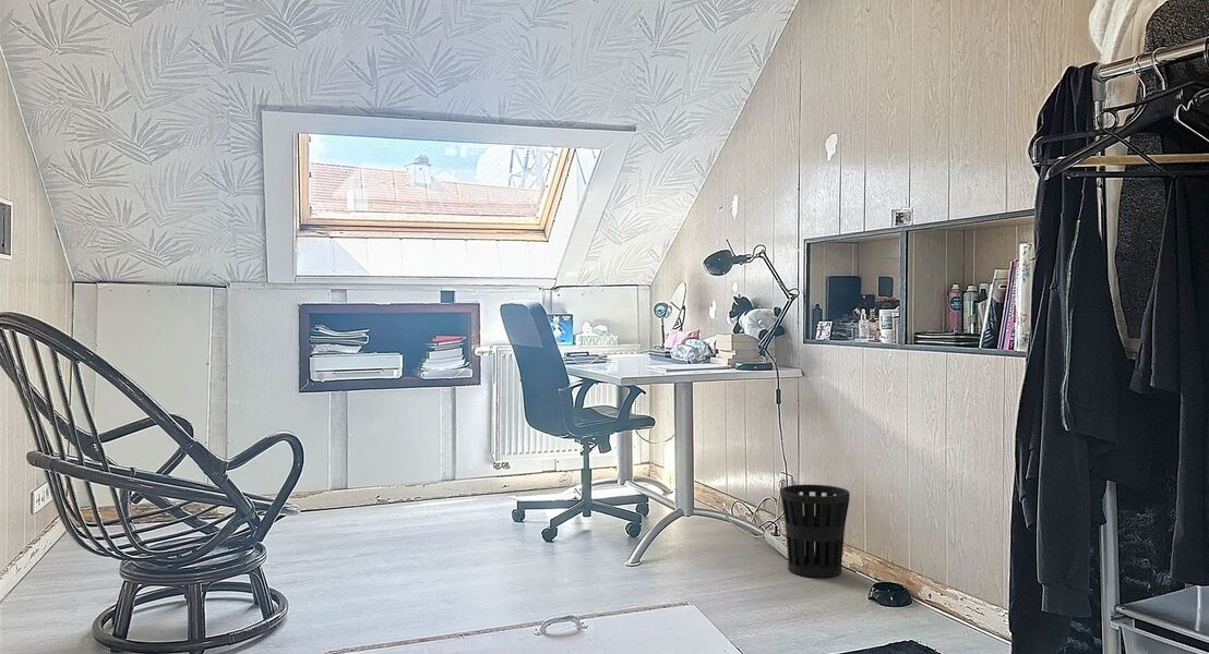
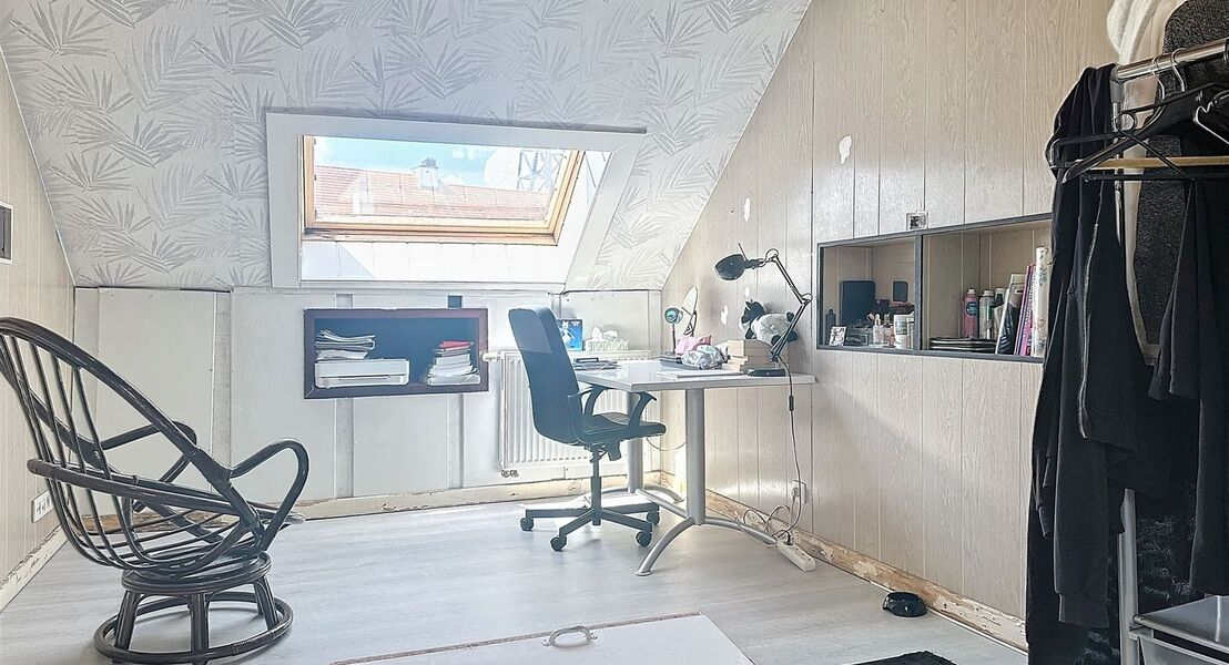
- wastebasket (814, 530)
